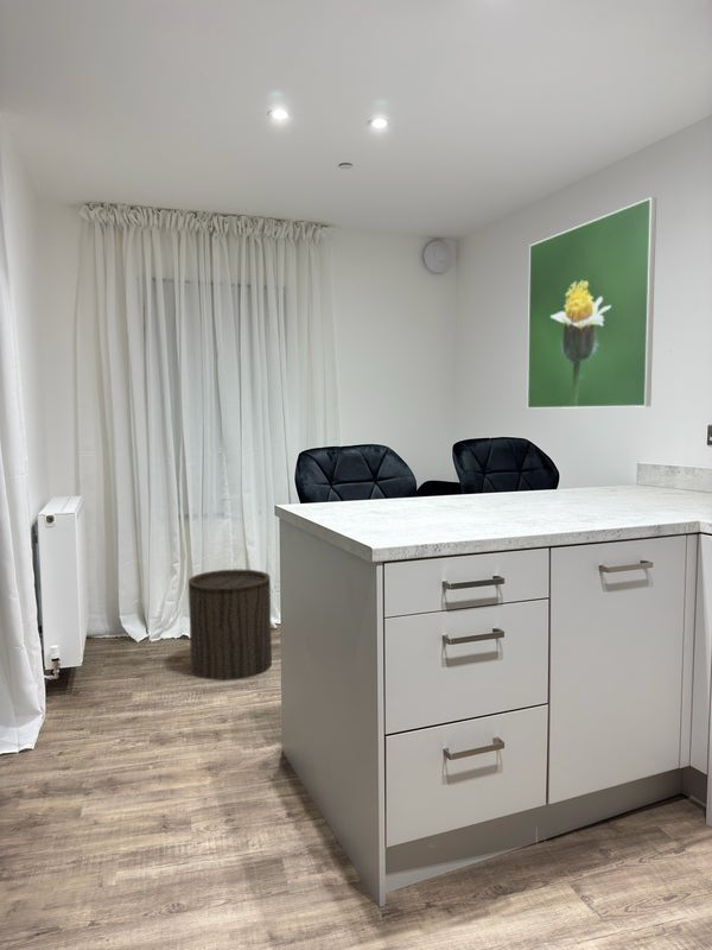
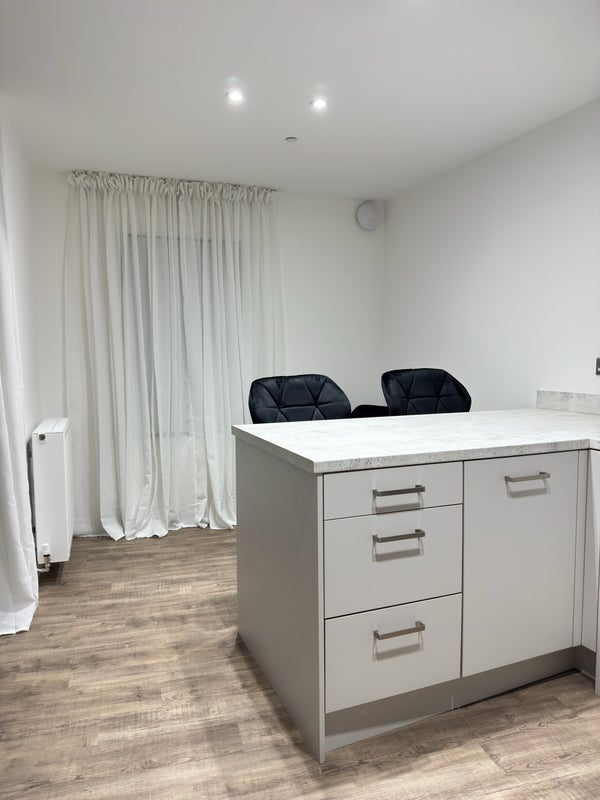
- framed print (583, 317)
- stool (230, 622)
